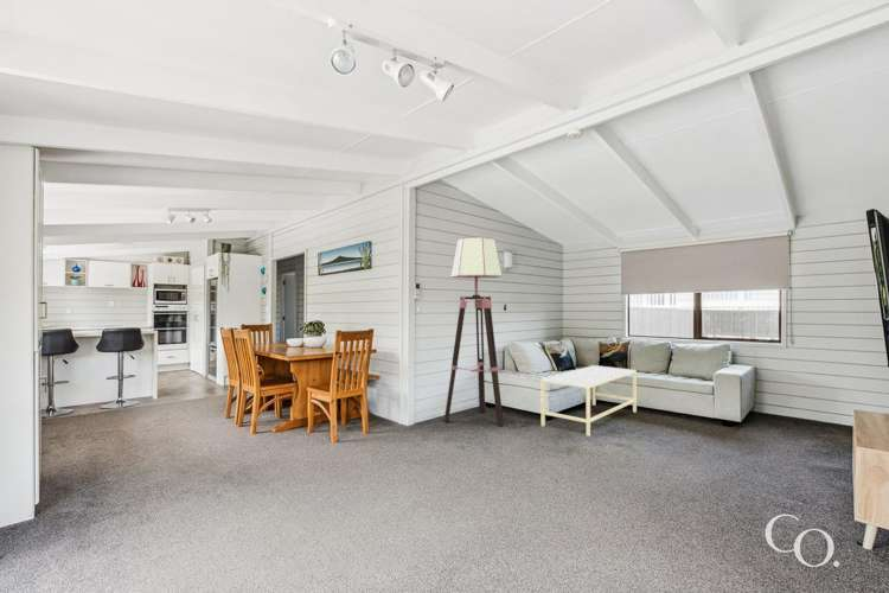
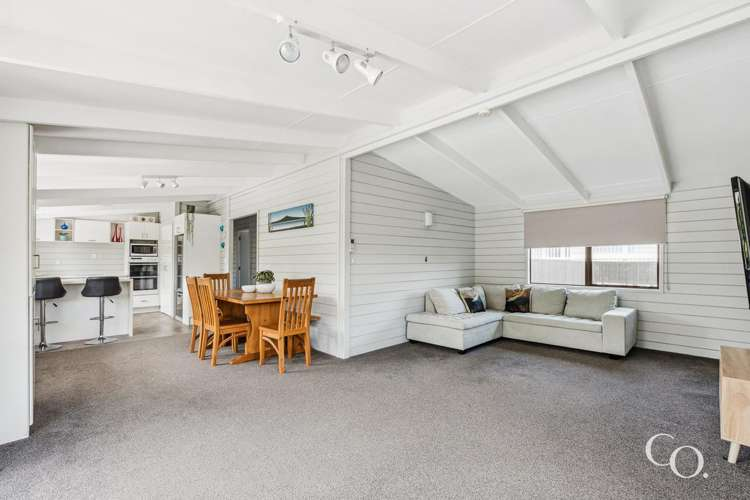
- floor lamp (478, 329)
- coffee table (589, 396)
